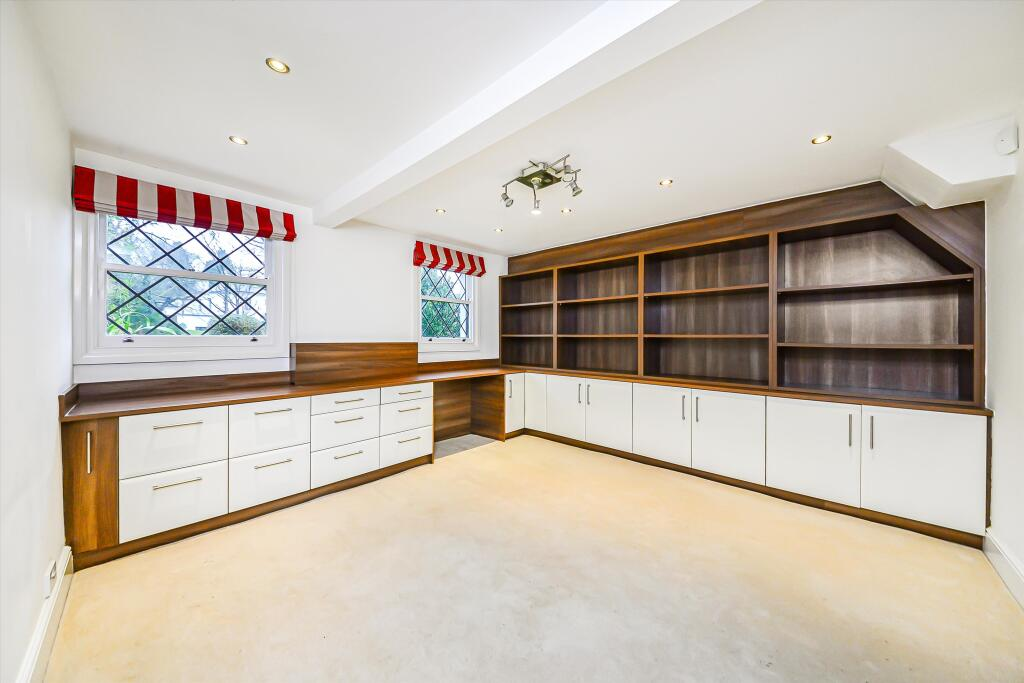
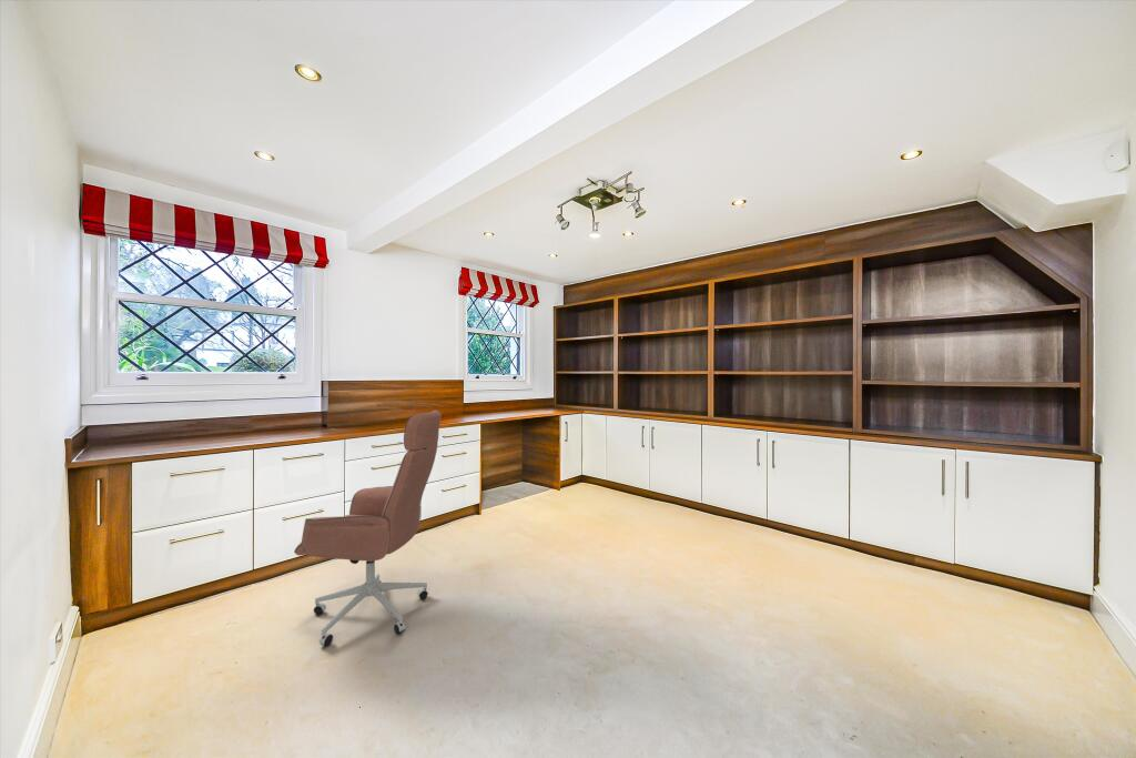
+ office chair (376, 513)
